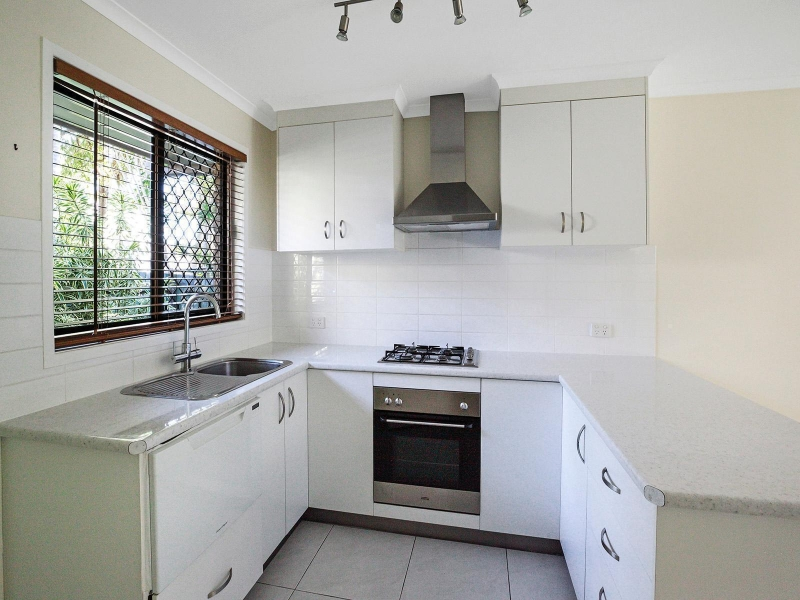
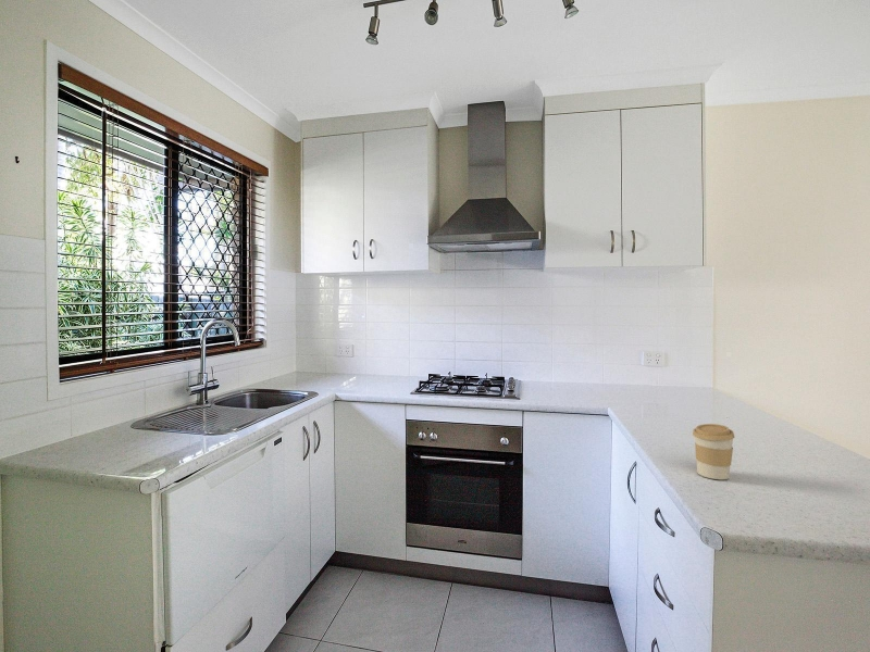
+ coffee cup (712, 450)
